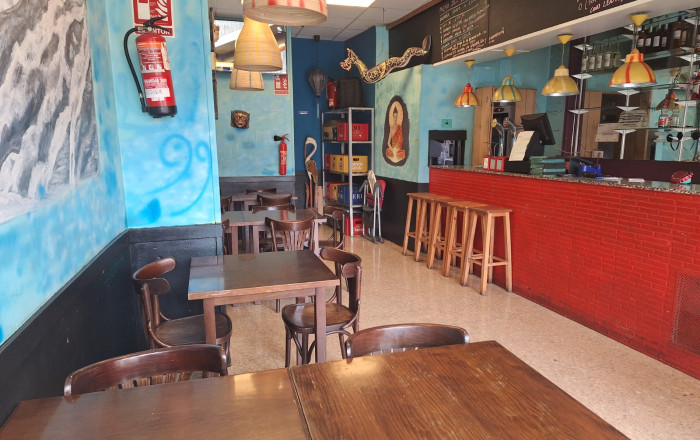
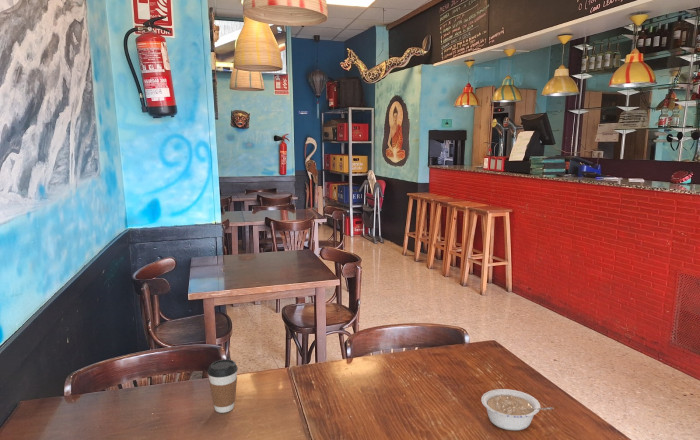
+ legume (512, 409)
+ coffee cup (223, 386)
